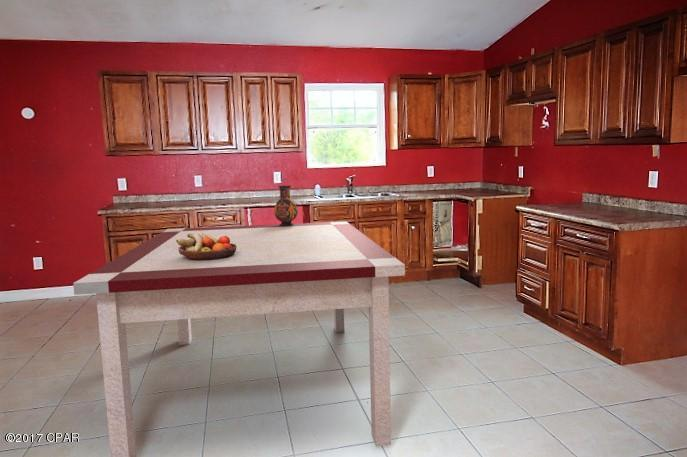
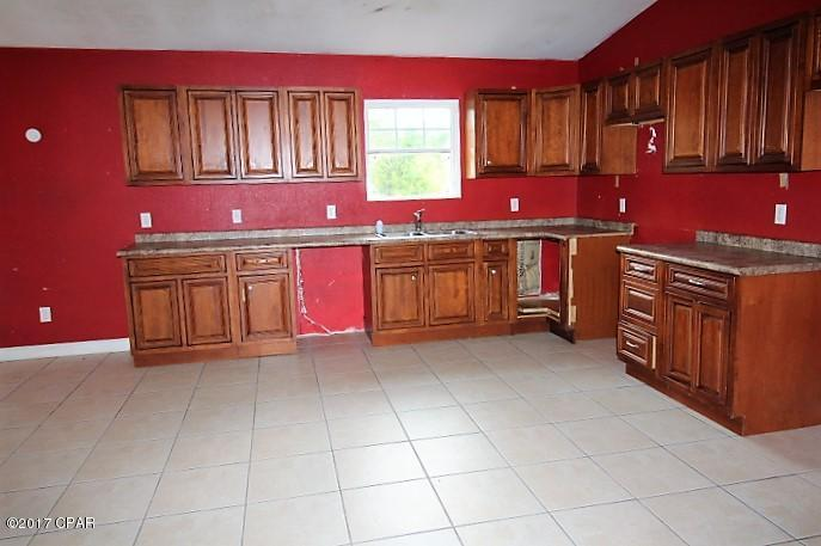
- vase (285, 205)
- dining table (258, 312)
- fruit bowl (207, 244)
